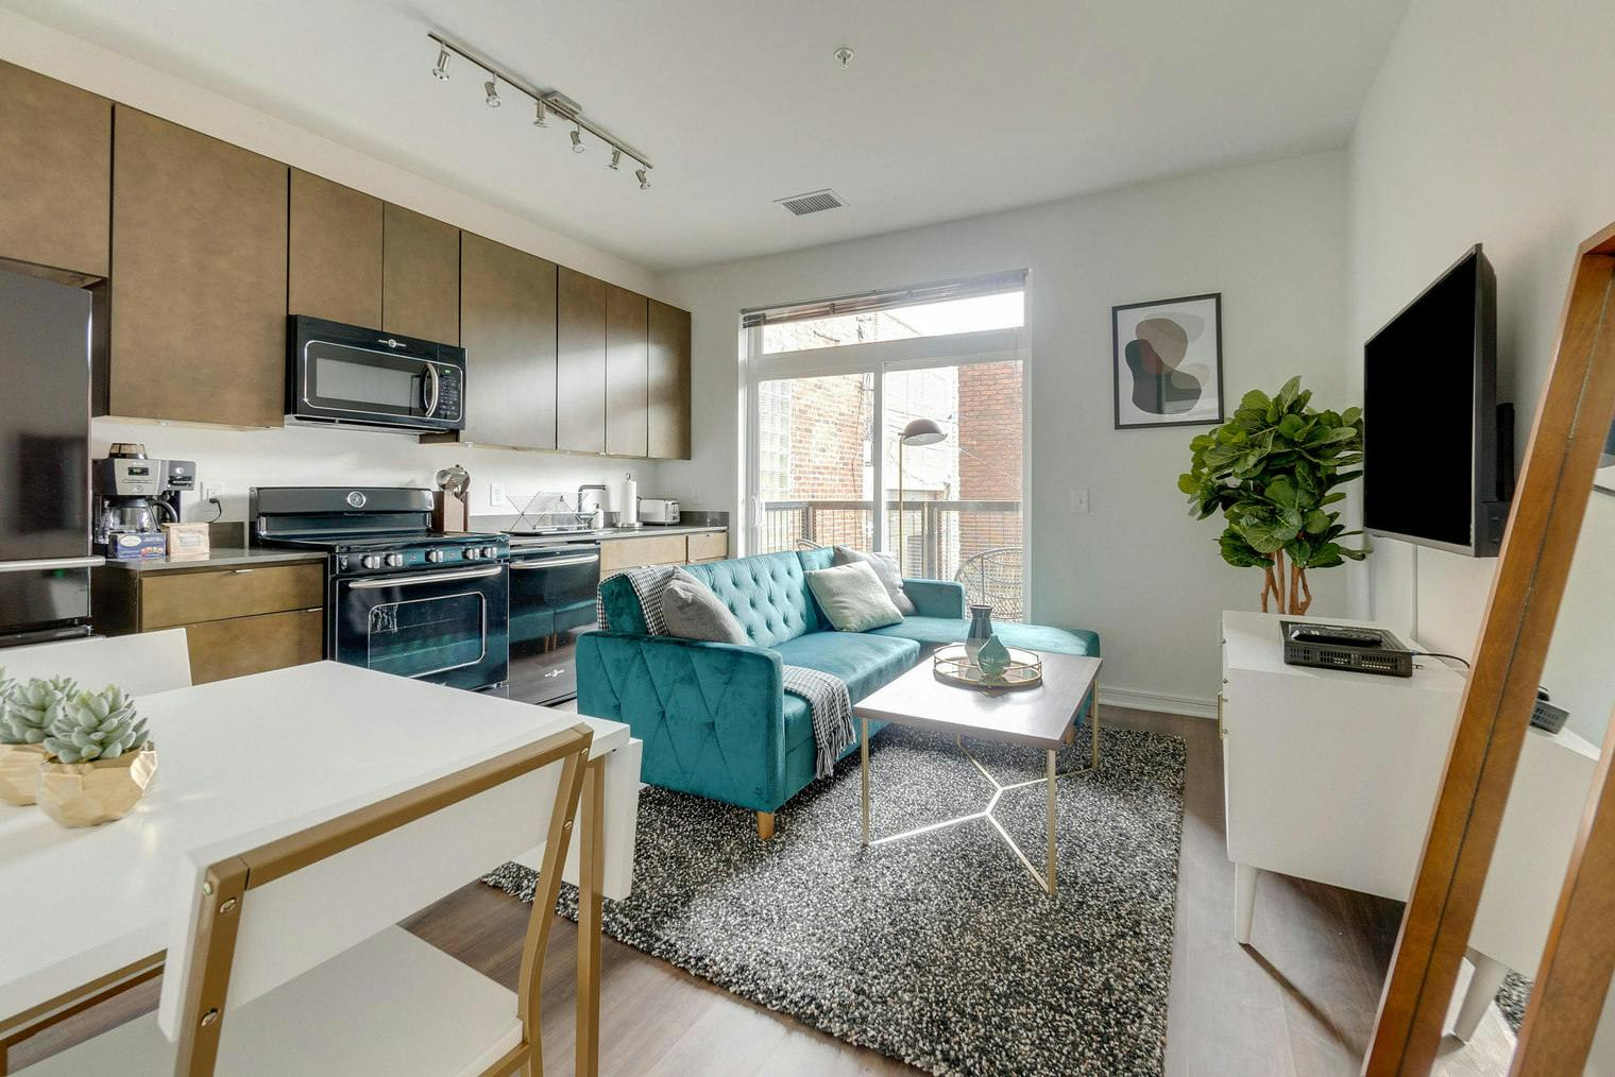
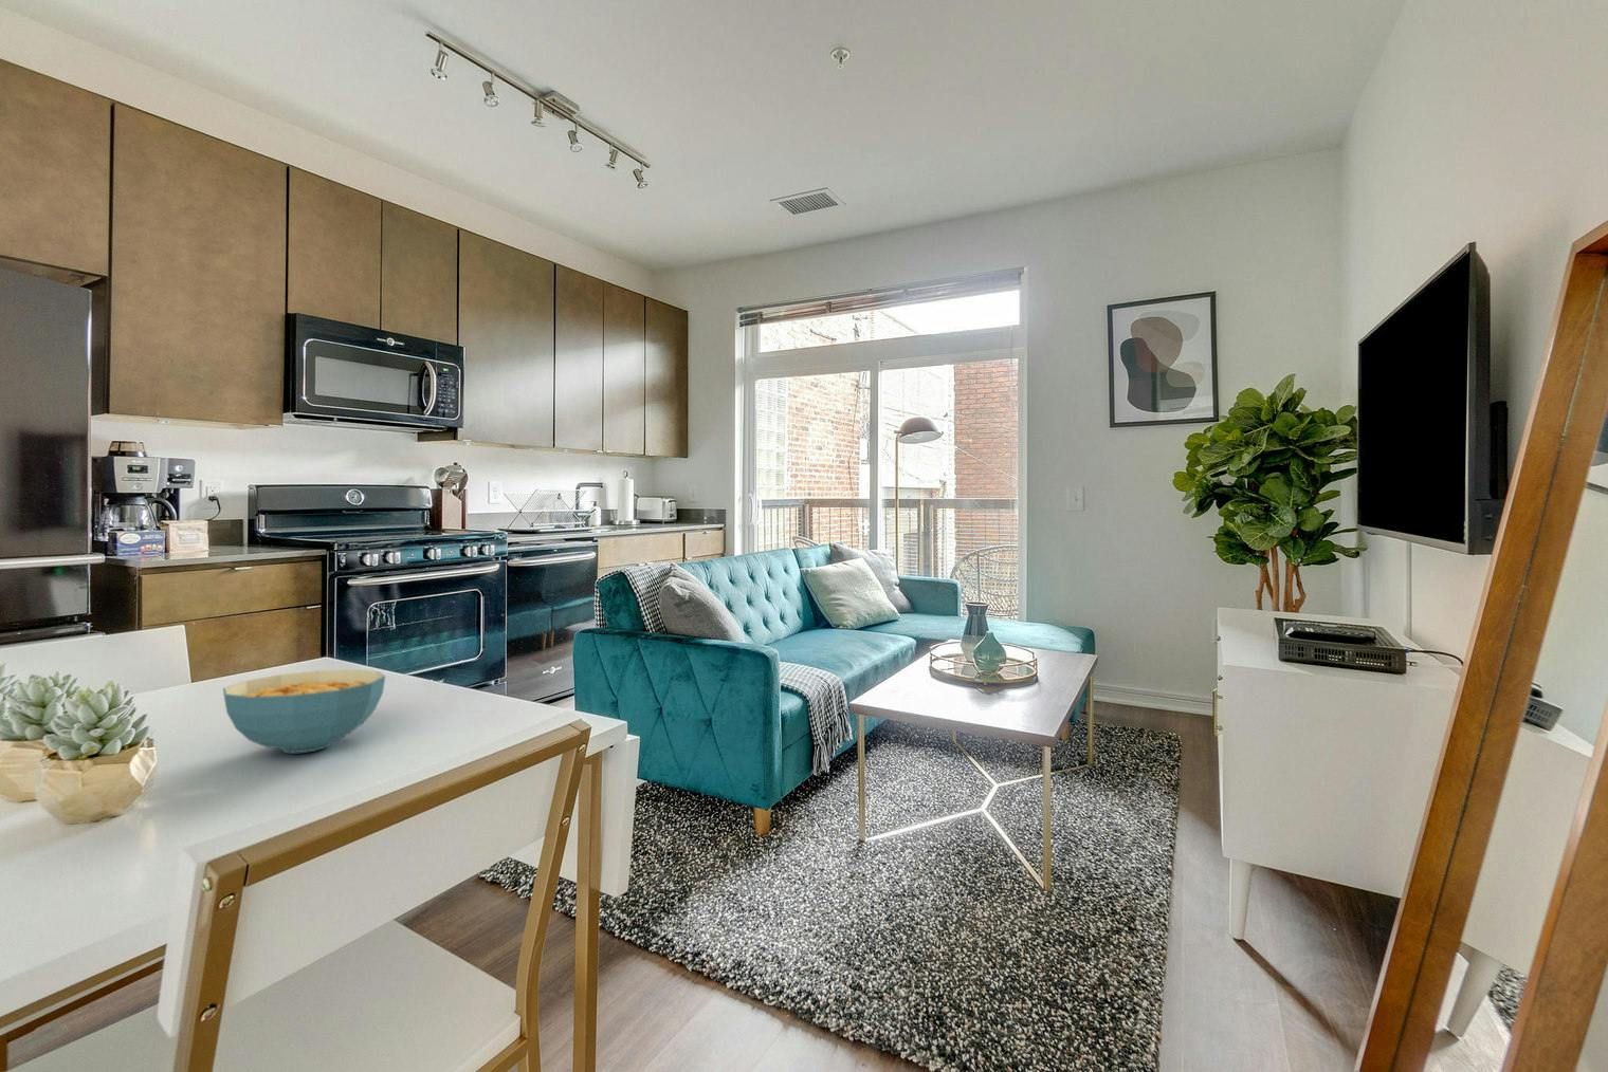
+ cereal bowl (307, 713)
